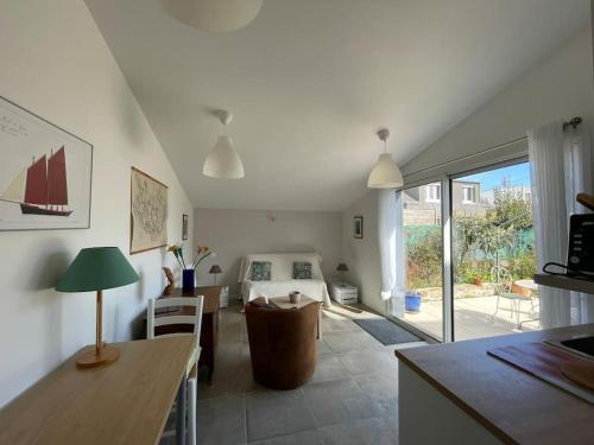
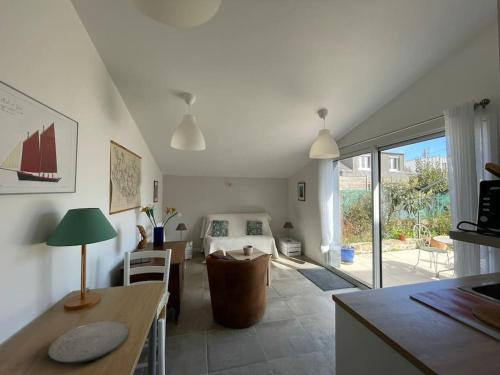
+ plate (91, 339)
